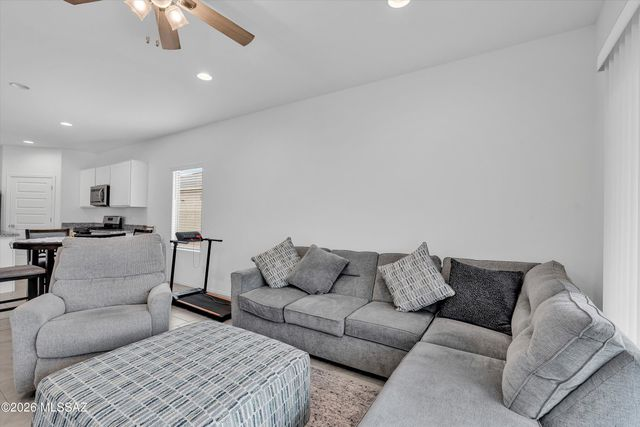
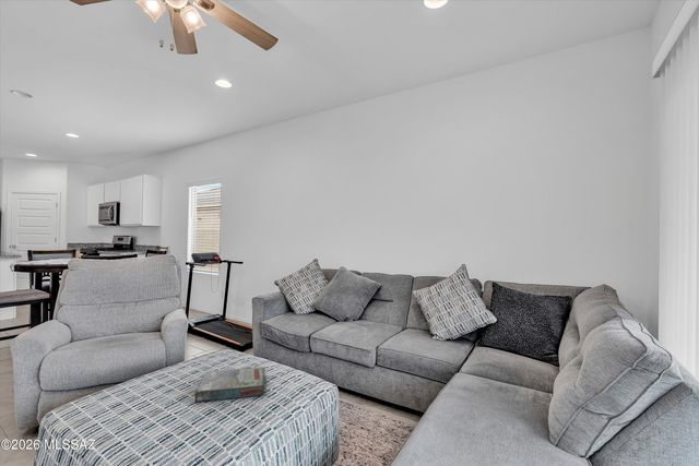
+ board game (233, 382)
